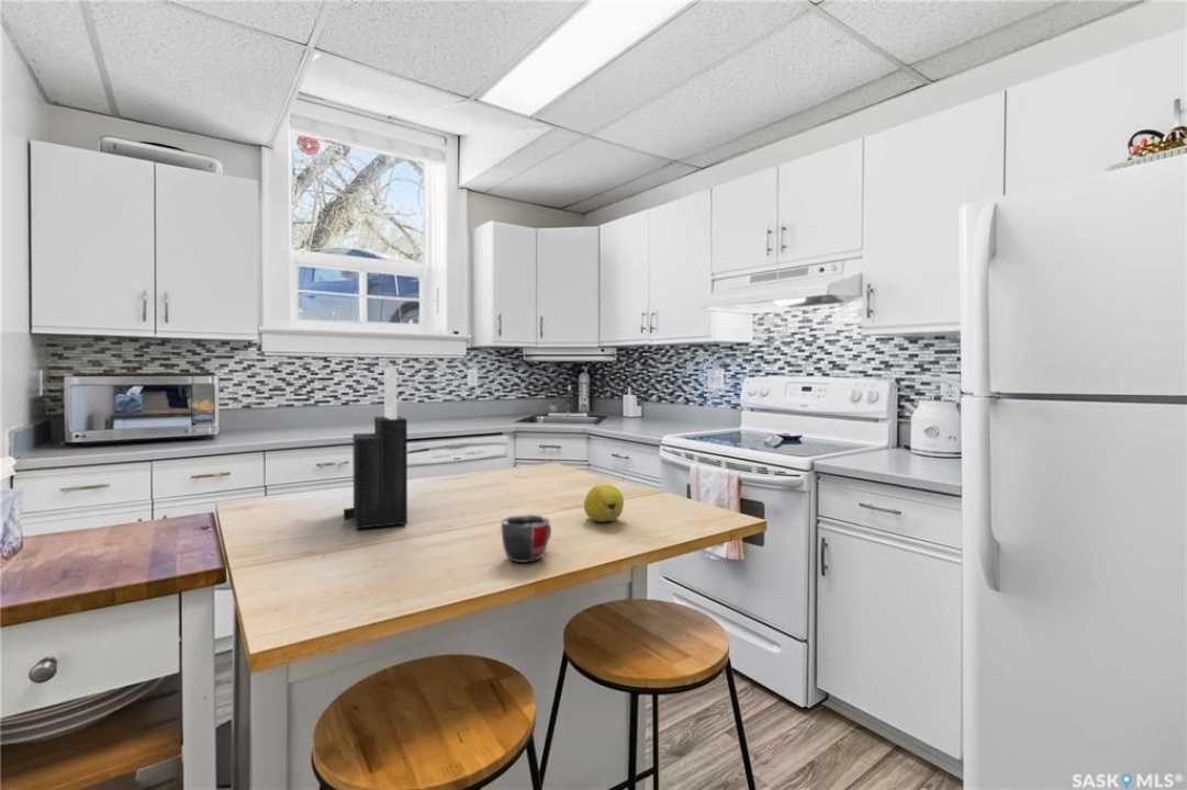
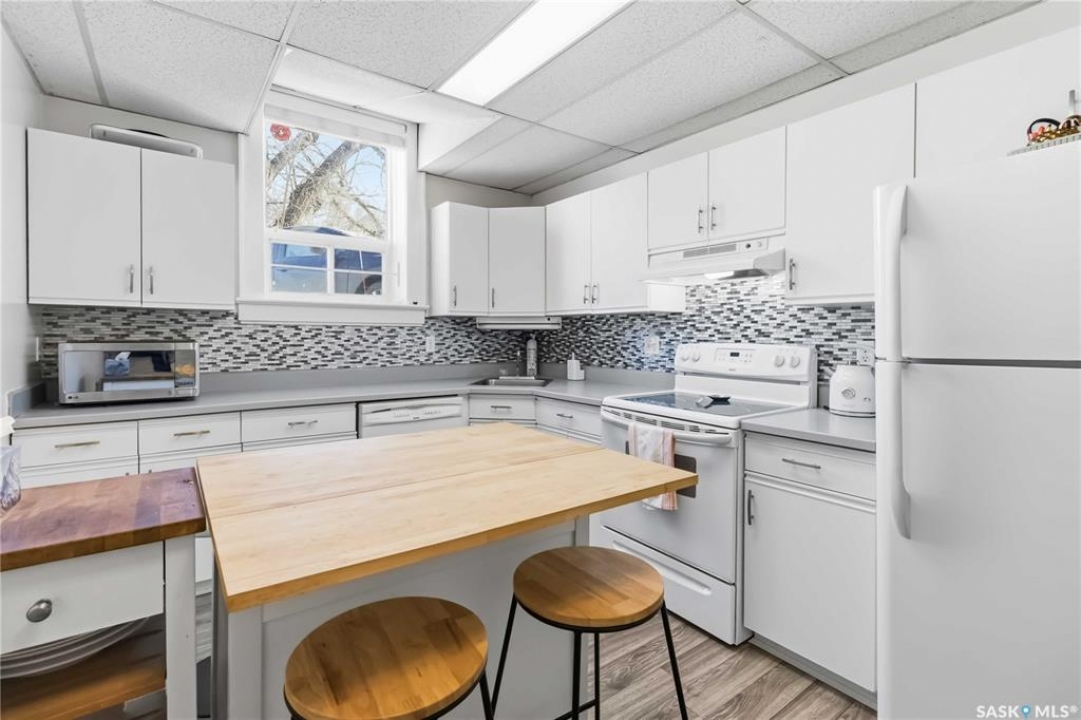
- mug (530, 537)
- fruit (604, 503)
- knife block (373, 443)
